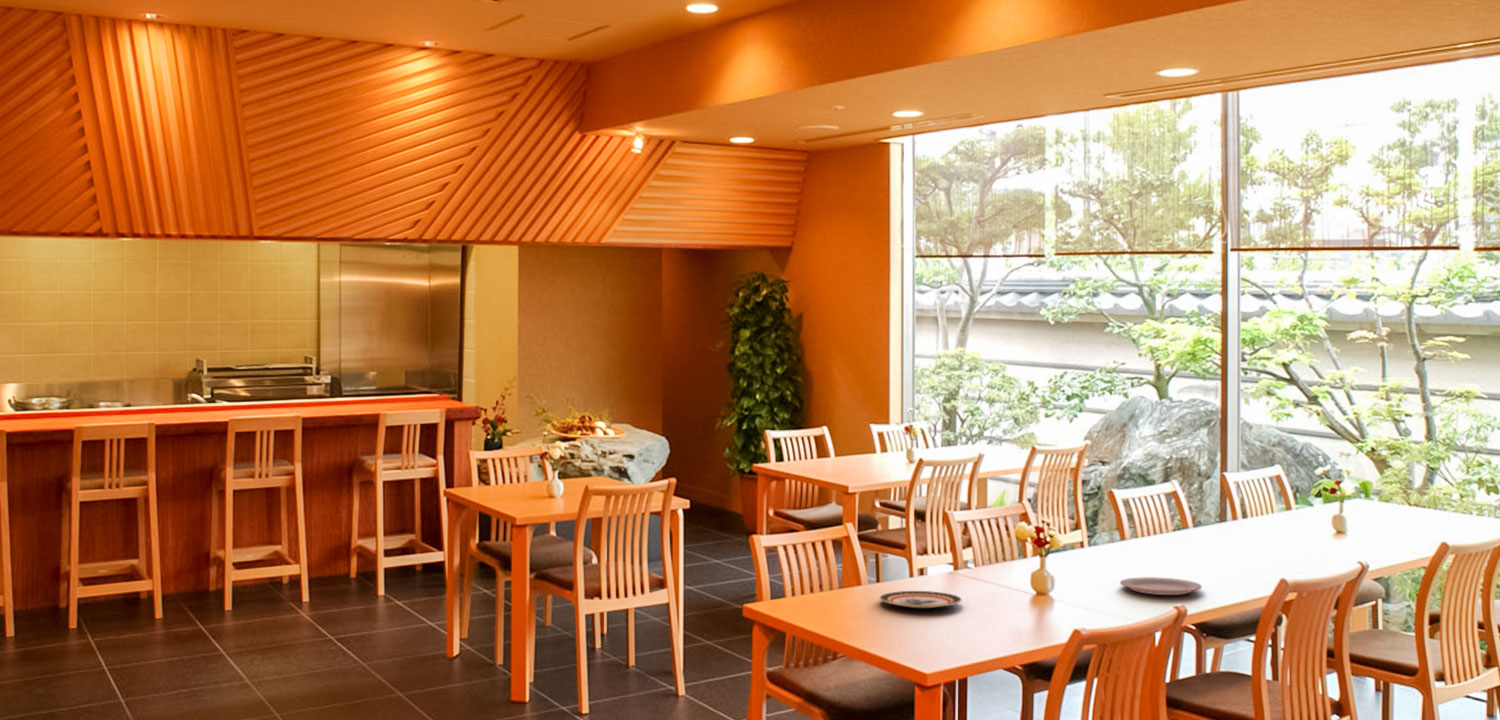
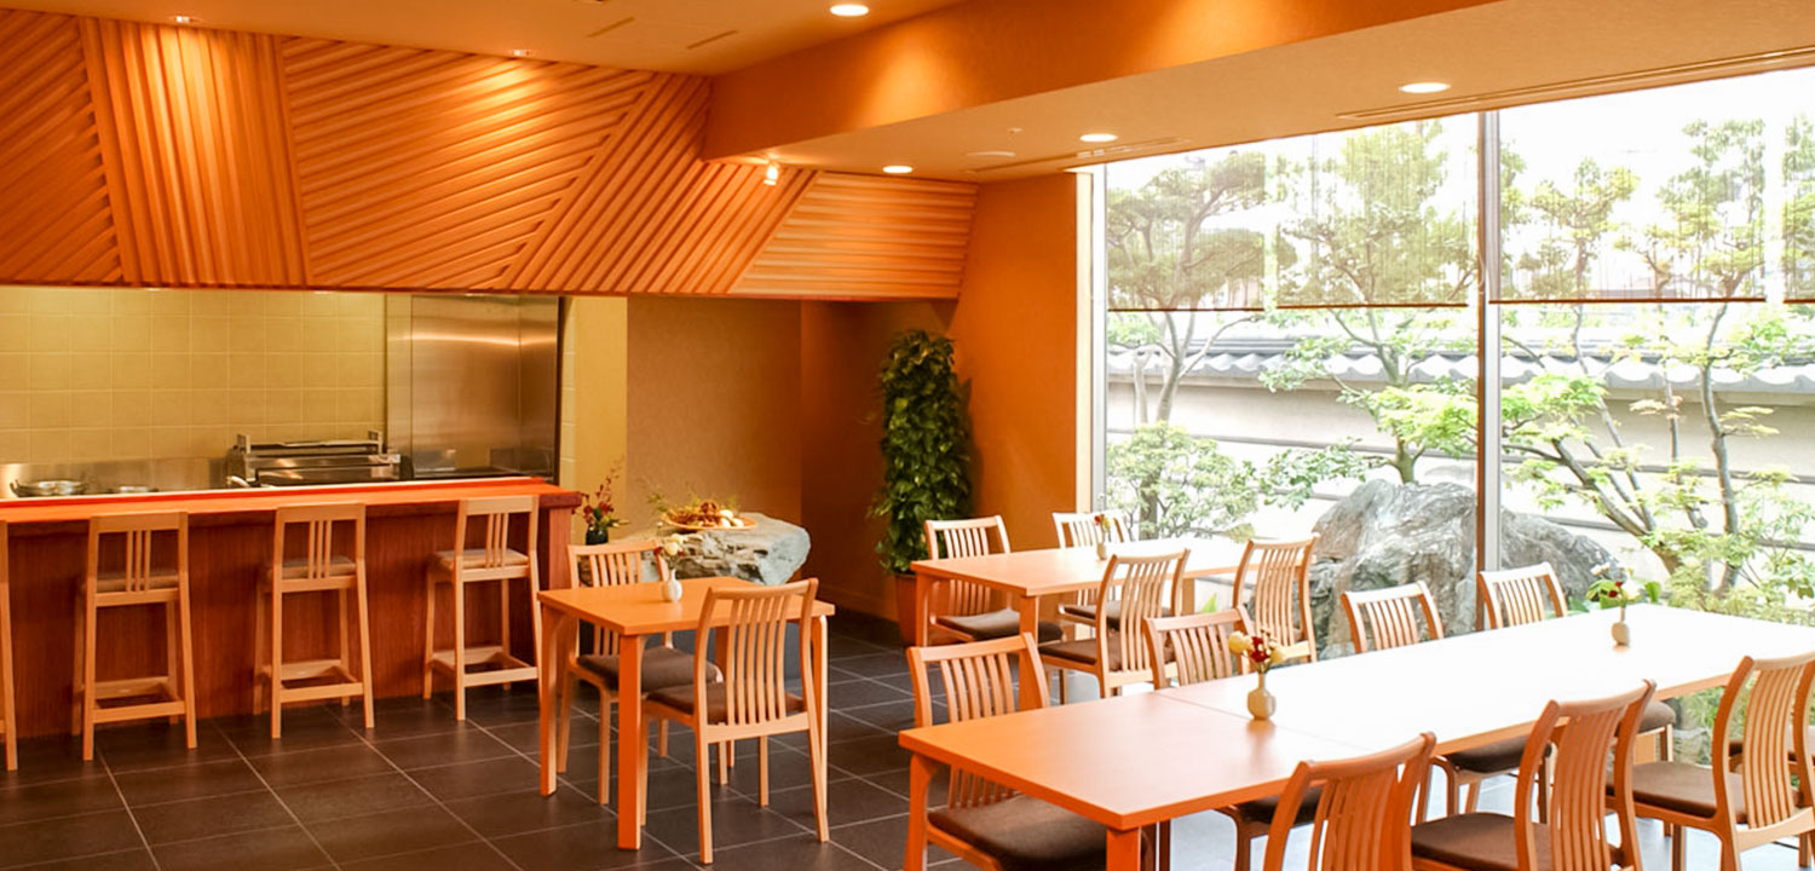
- plate (920, 601)
- plate (1160, 586)
